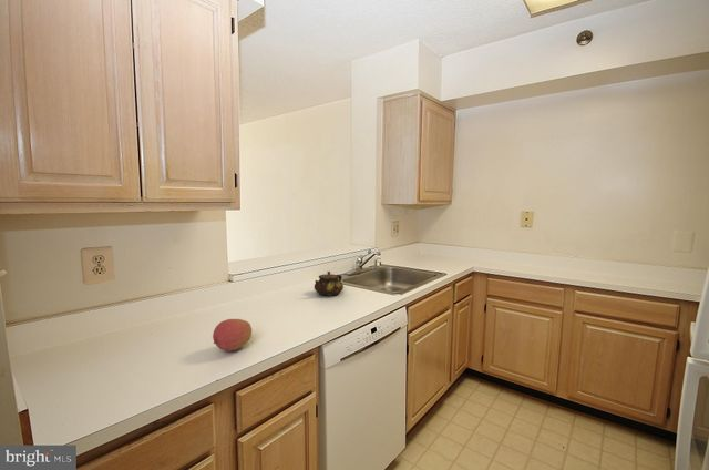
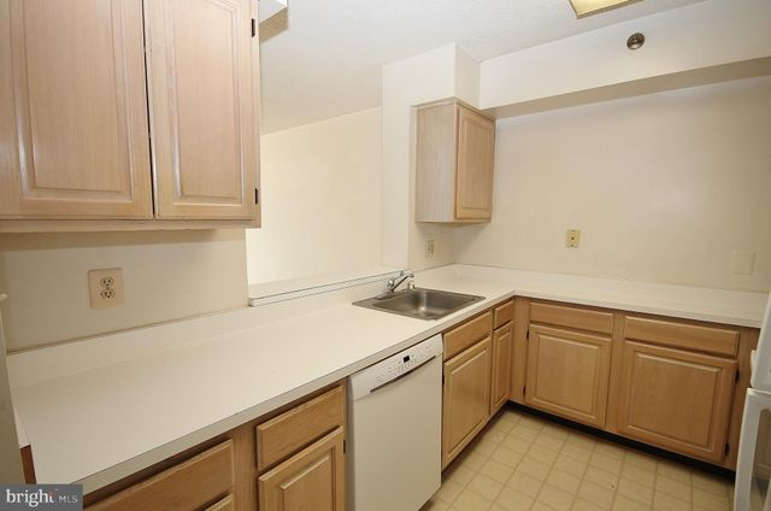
- fruit (233, 334)
- teapot (328, 282)
